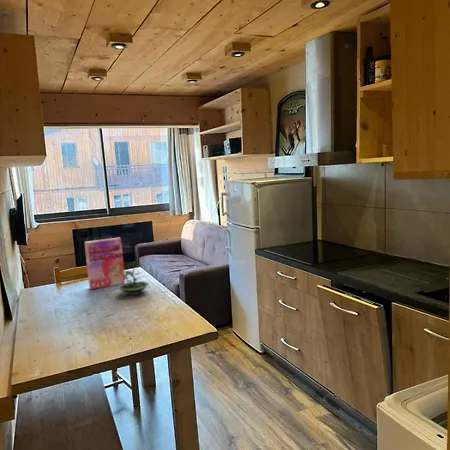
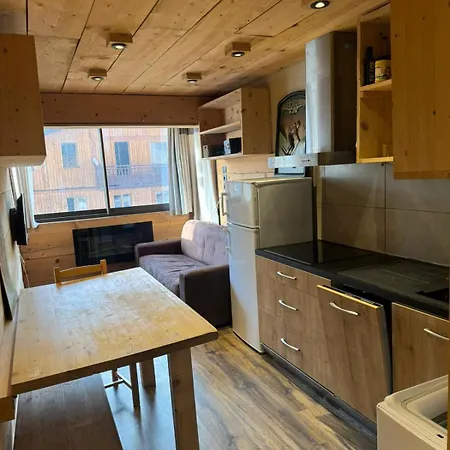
- cereal box (105, 262)
- terrarium (133, 268)
